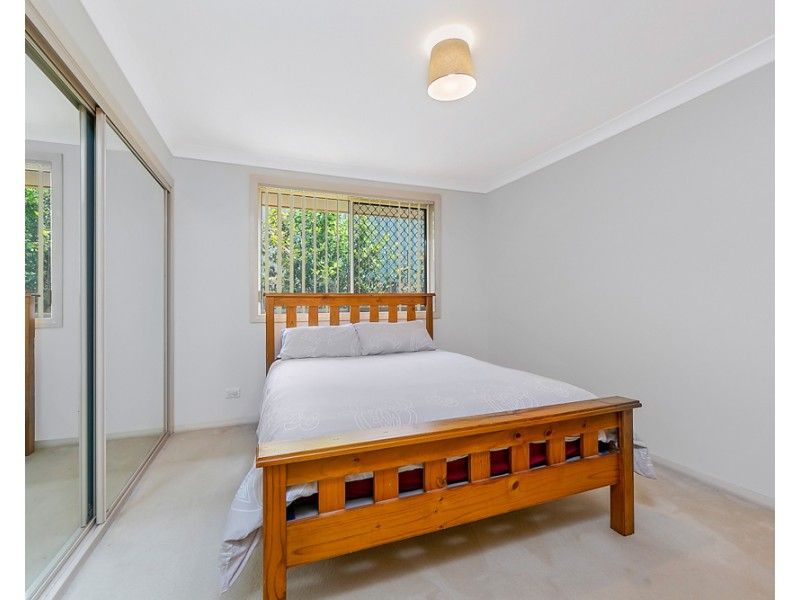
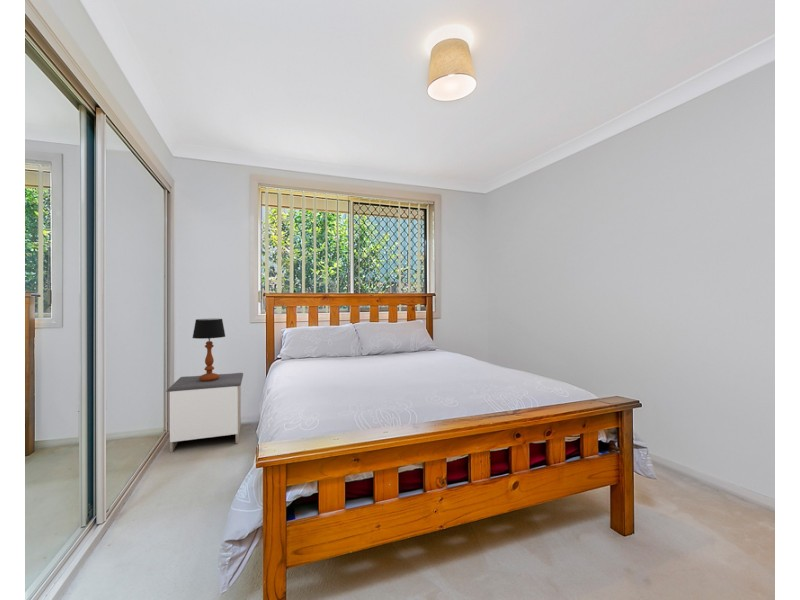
+ table lamp (209, 349)
+ nightstand (209, 408)
